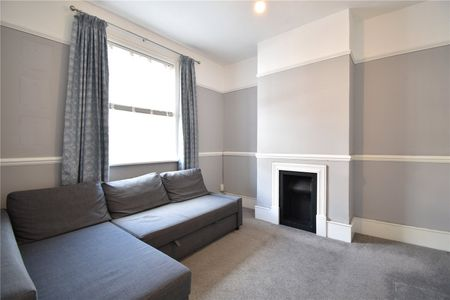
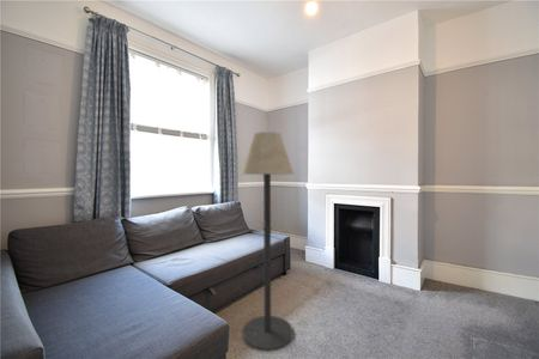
+ floor lamp (267, 233)
